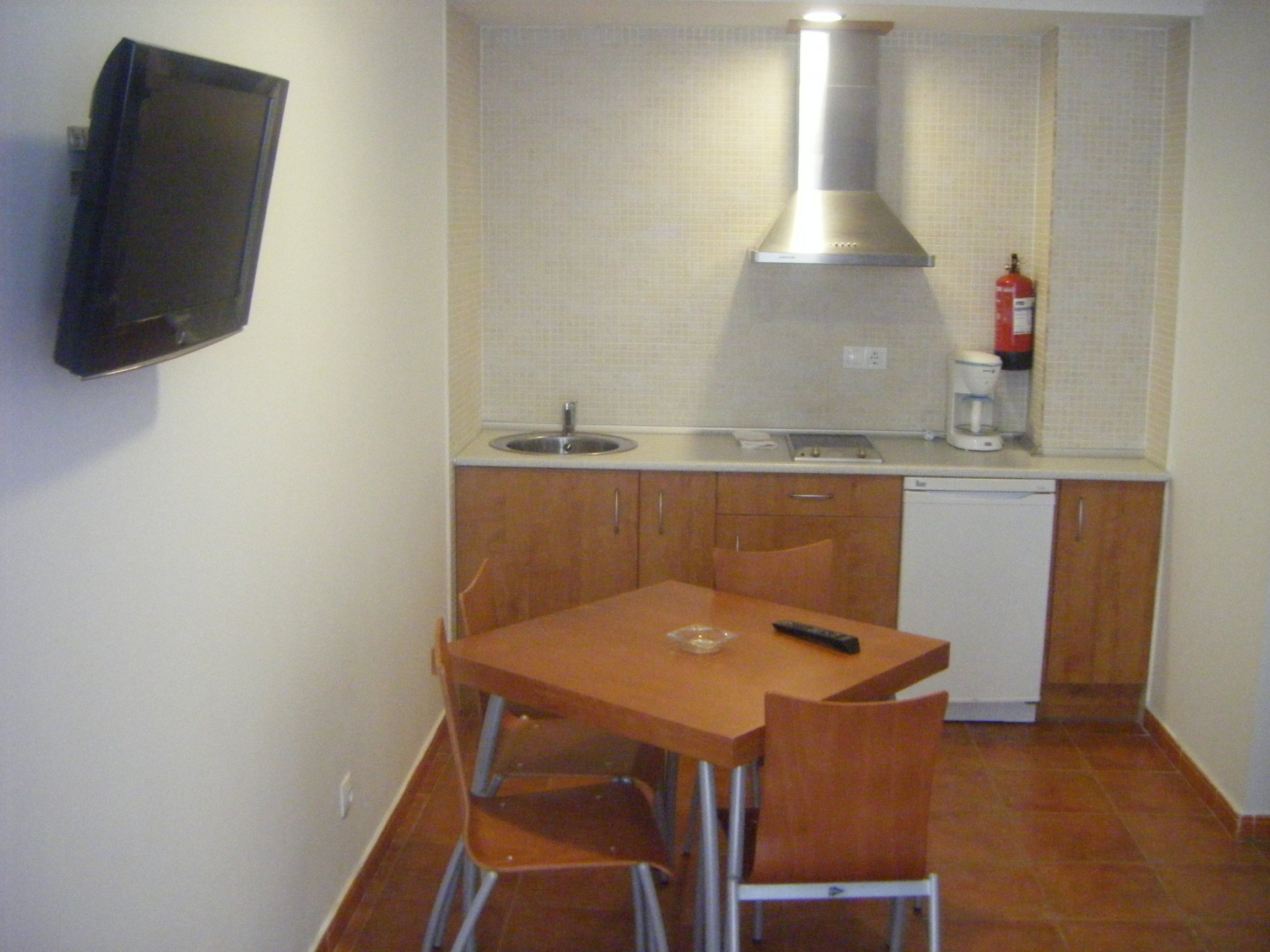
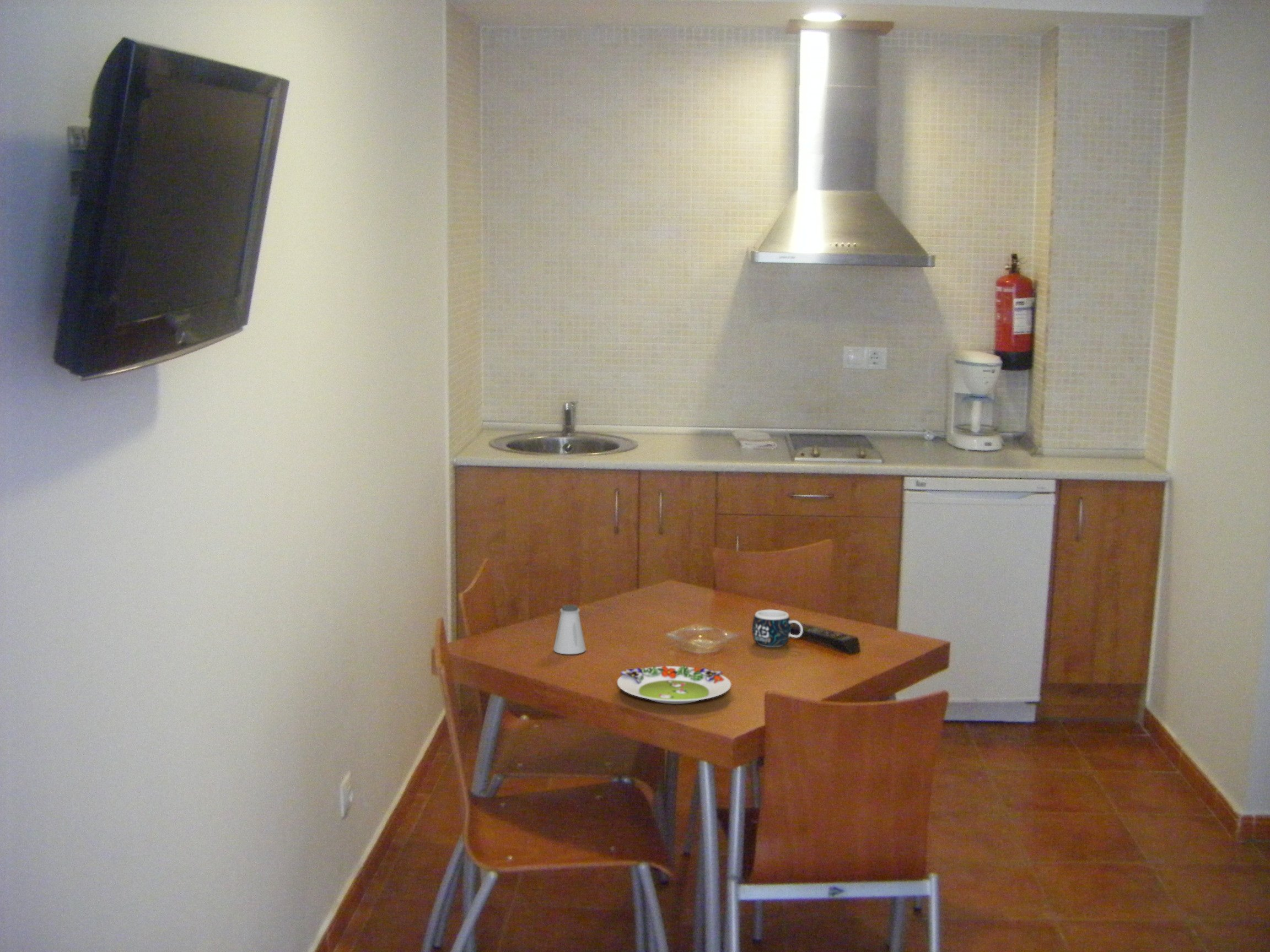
+ mug (778, 629)
+ saltshaker (569, 628)
+ salad plate (674, 686)
